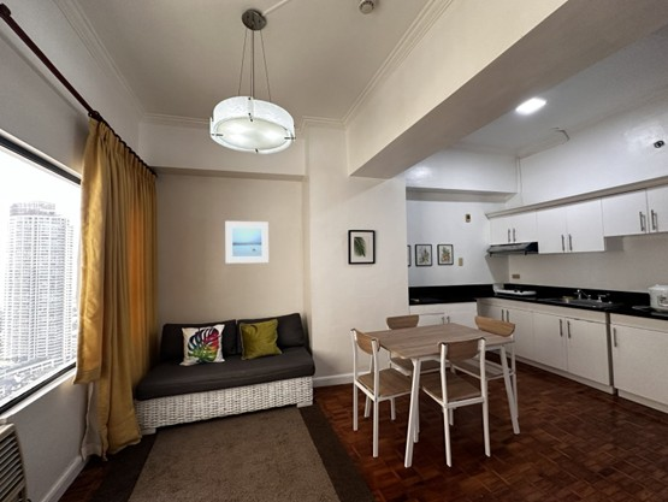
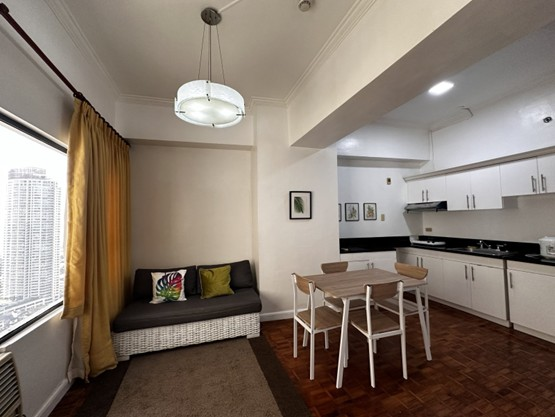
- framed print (247, 242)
